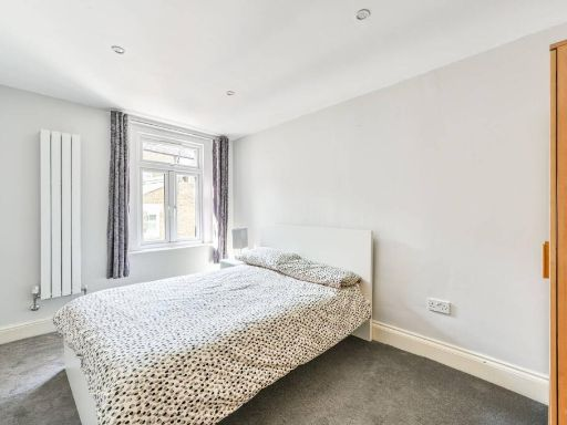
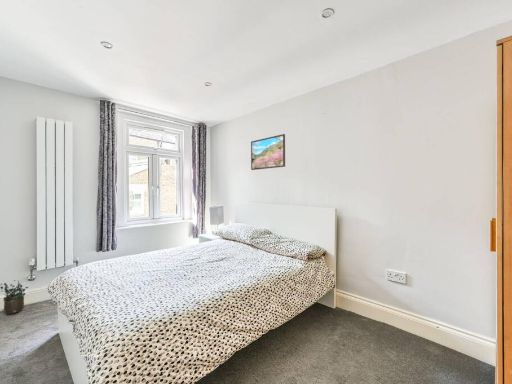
+ potted plant (12, 294)
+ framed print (266, 153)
